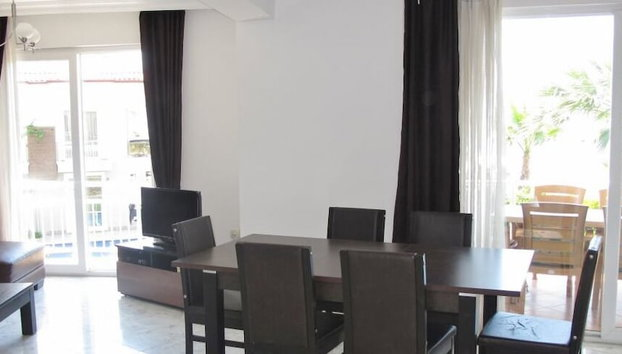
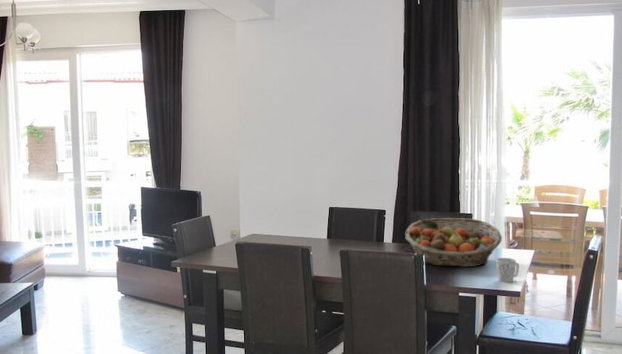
+ mug (508, 270)
+ fruit basket (452, 241)
